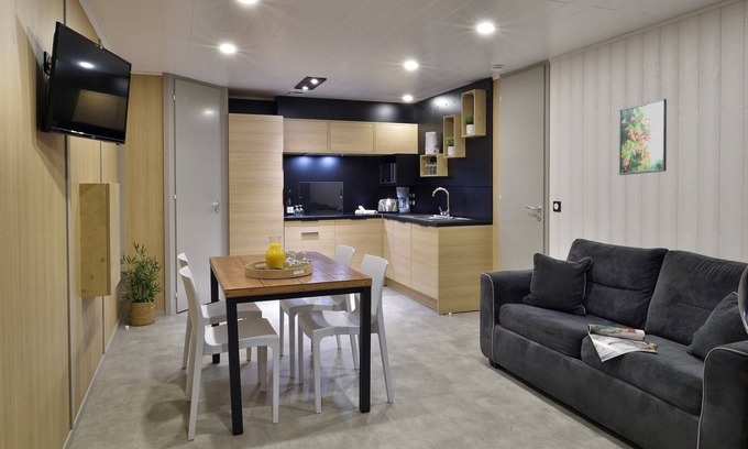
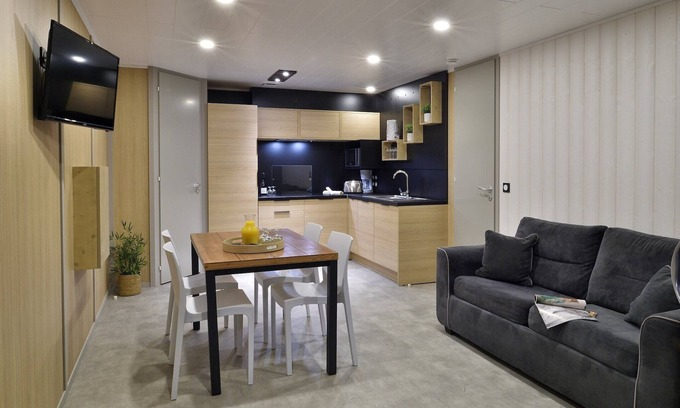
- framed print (641, 139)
